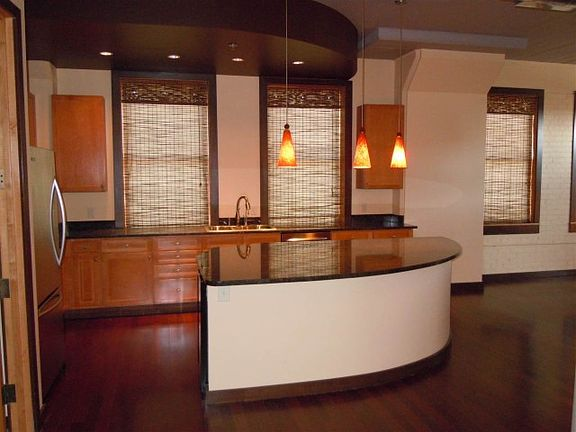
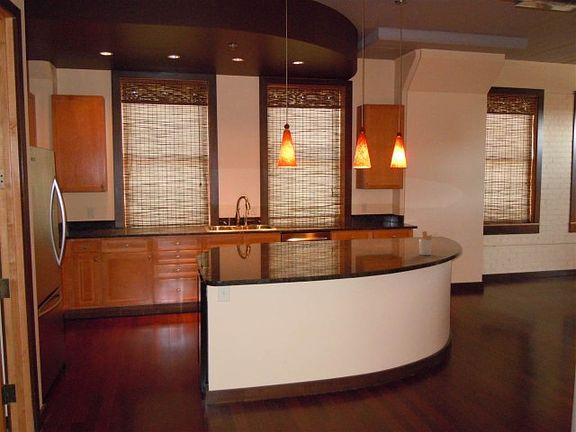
+ utensil holder (428, 243)
